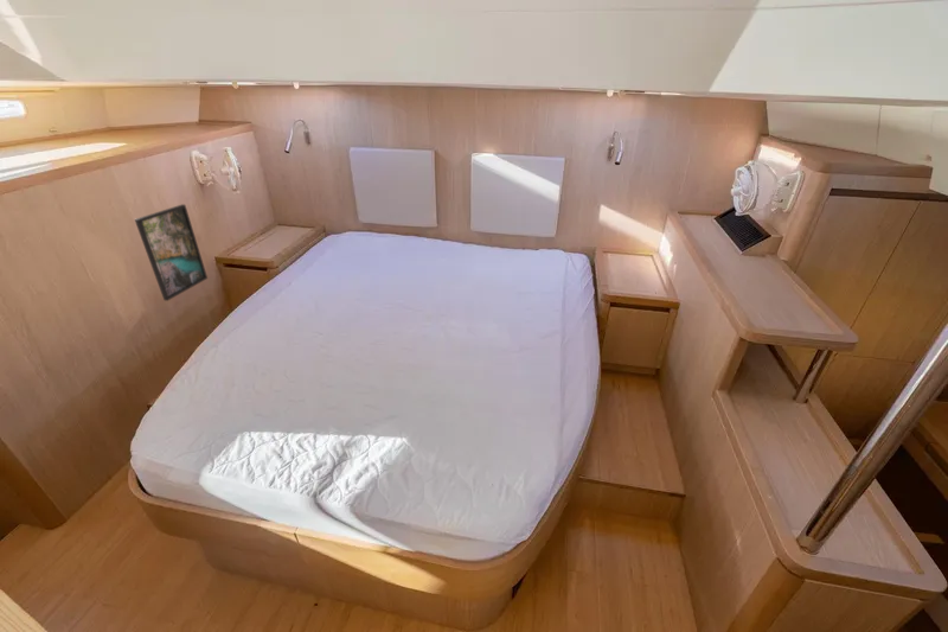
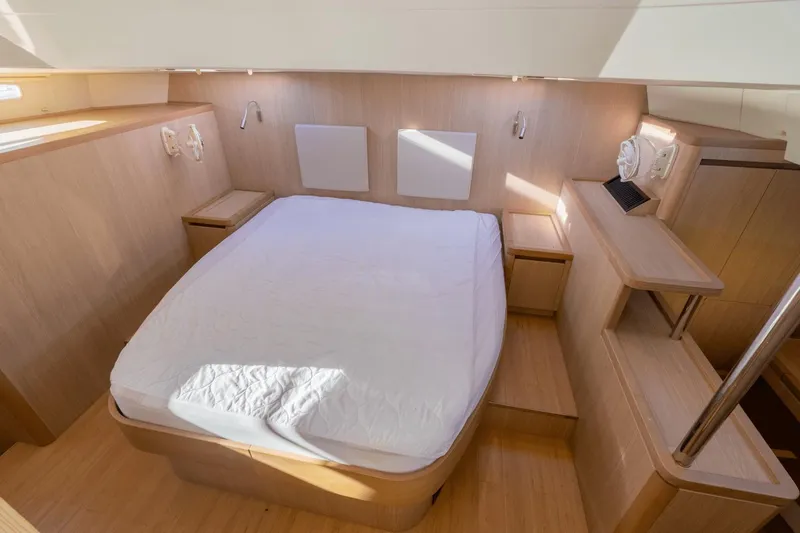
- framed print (174, 251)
